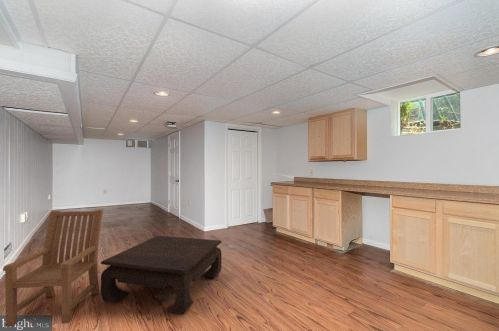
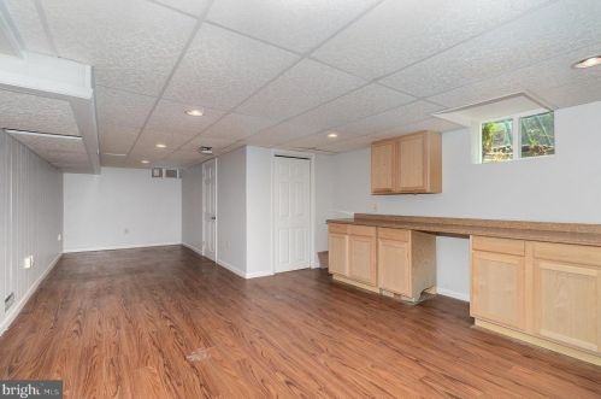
- armchair (60, 260)
- coffee table (168, 267)
